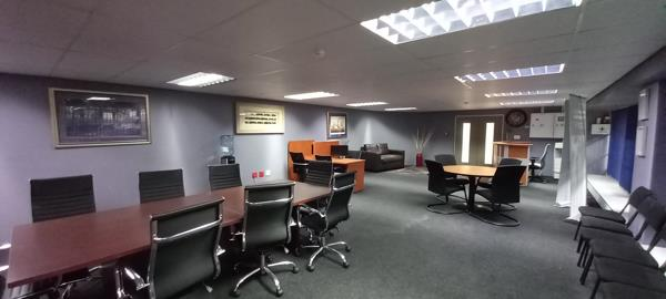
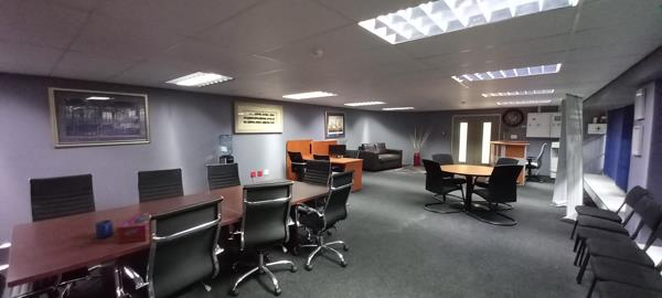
+ mug (105, 228)
+ tissue box (141, 226)
